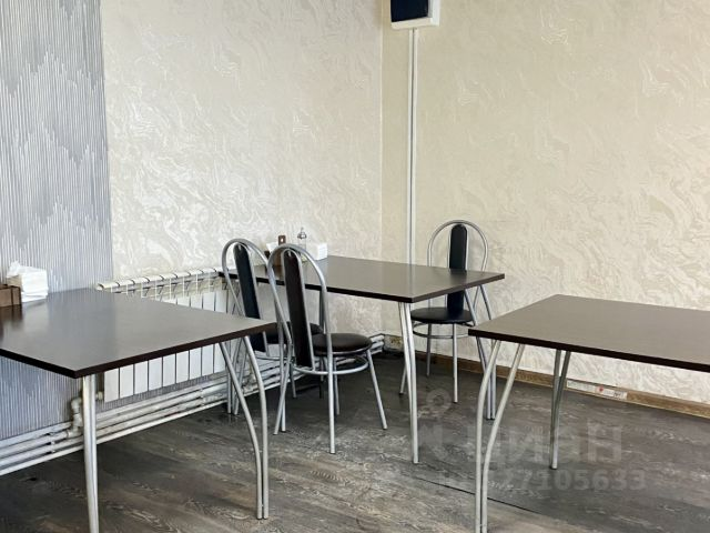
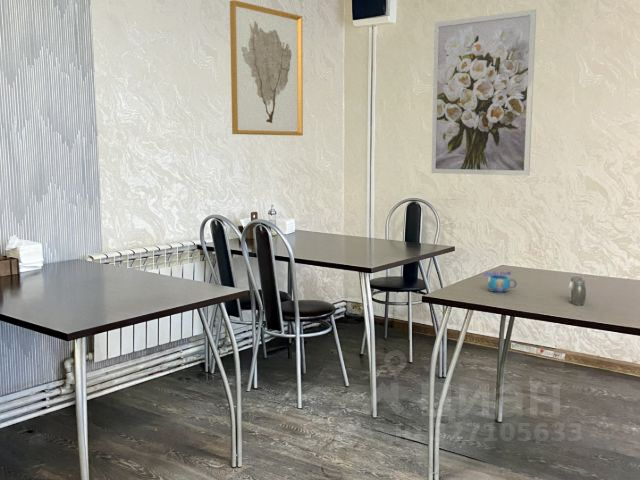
+ mug (499, 281)
+ wall art (480, 96)
+ salt and pepper shaker (577, 290)
+ wall art (268, 72)
